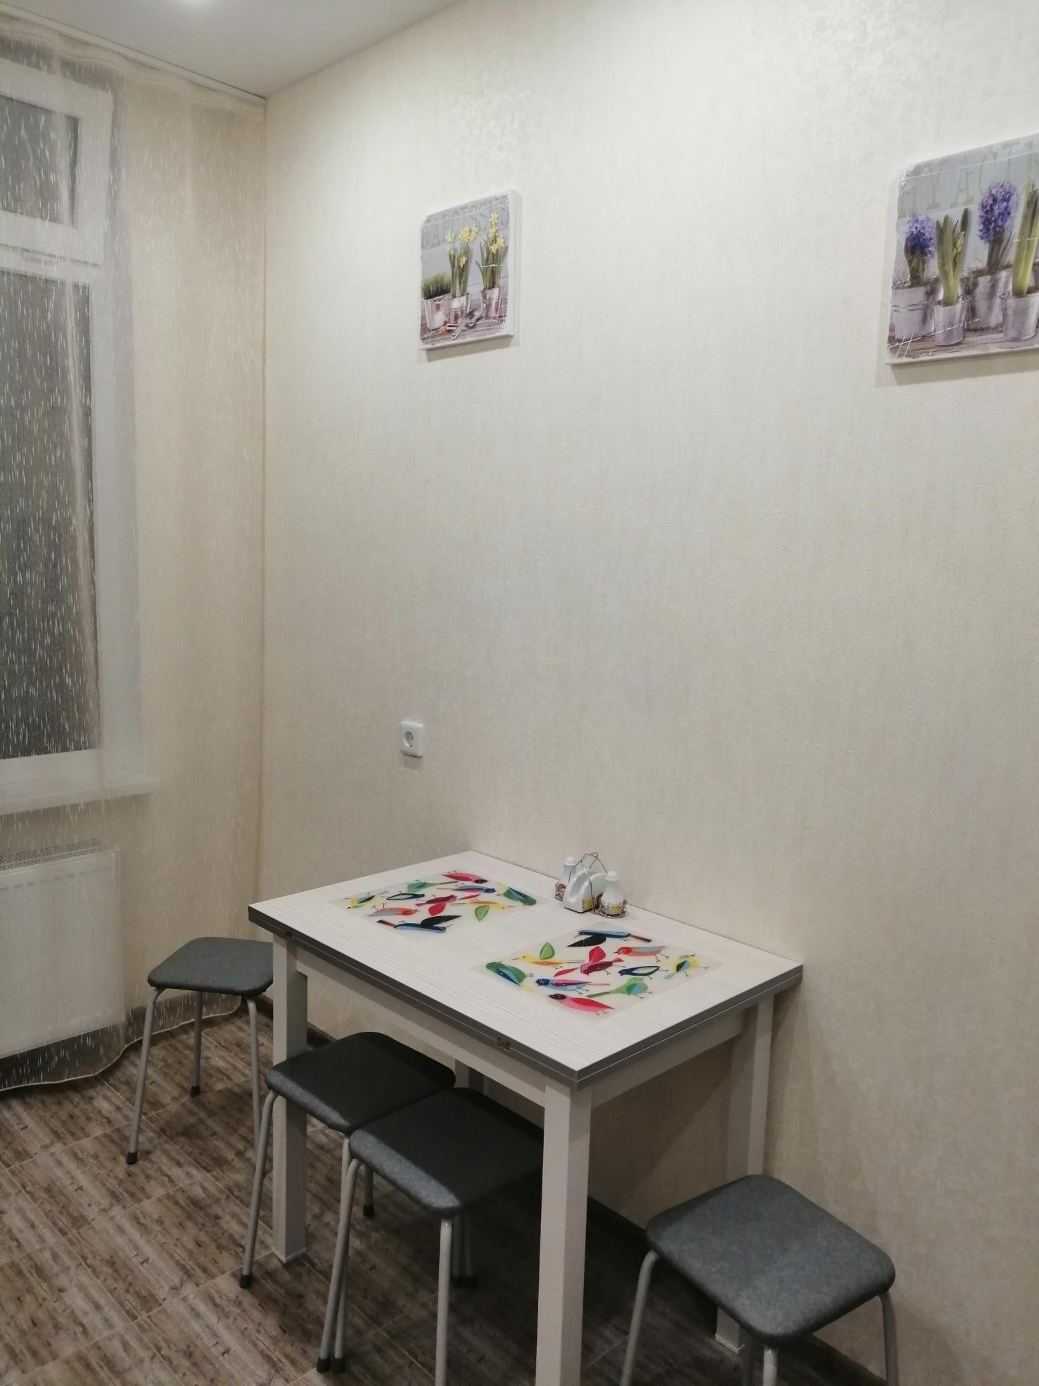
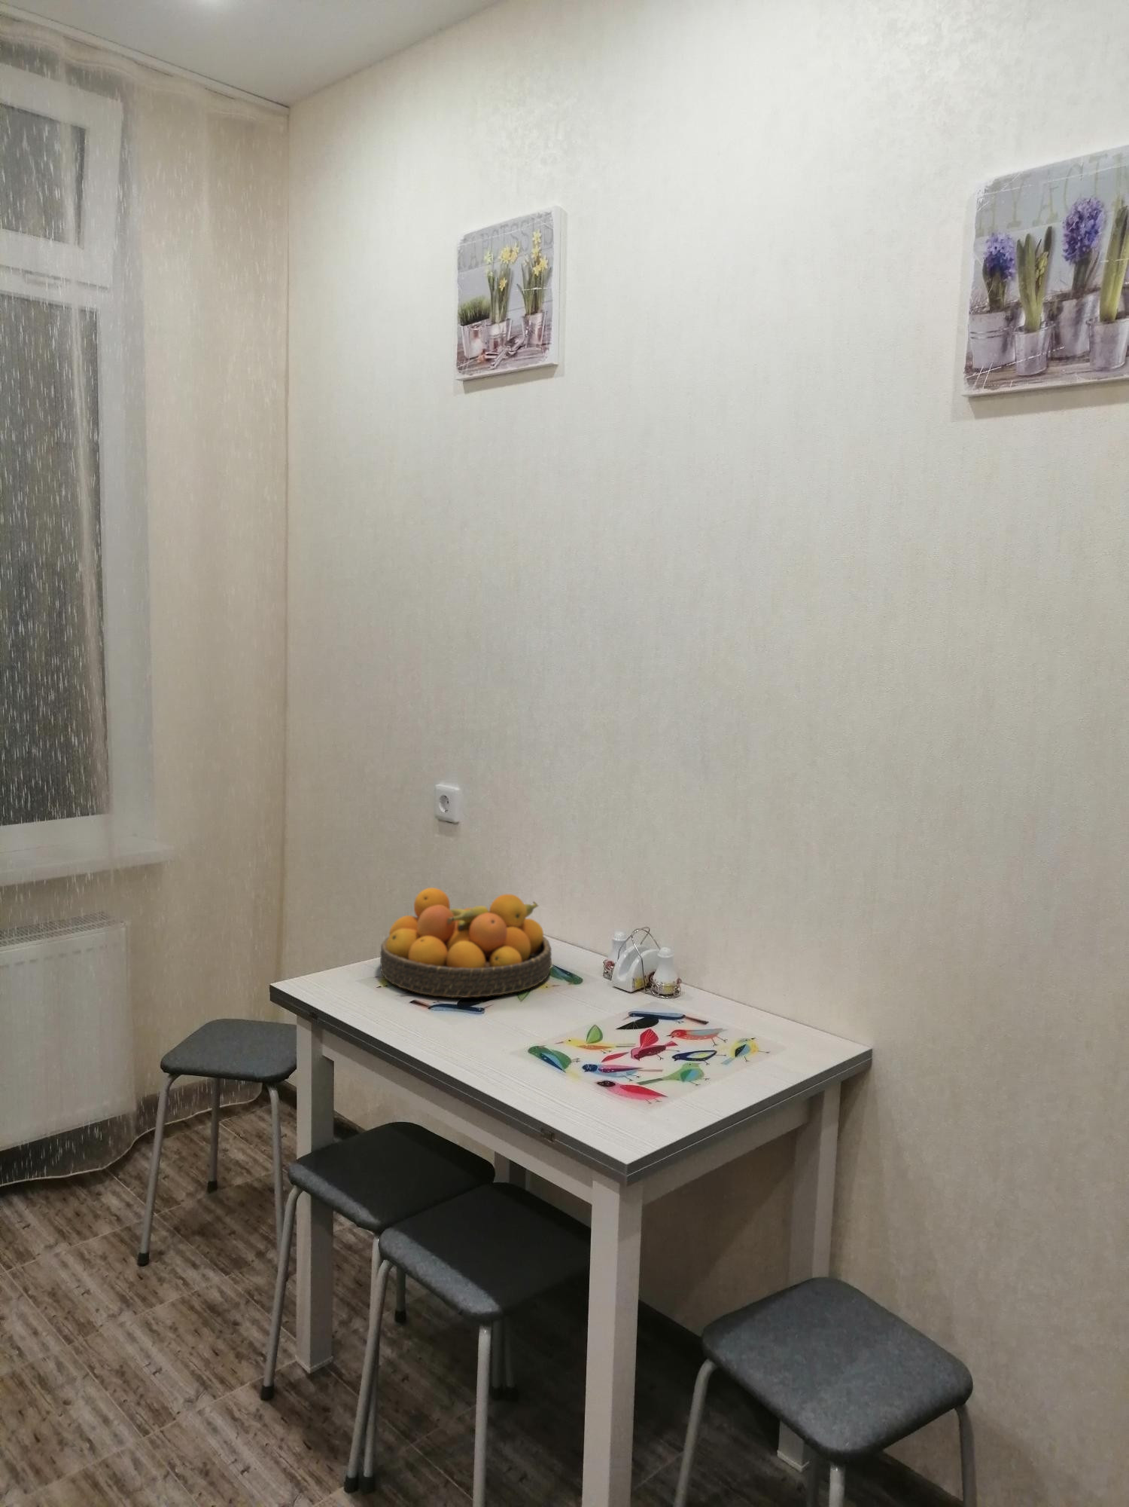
+ fruit bowl (466, 933)
